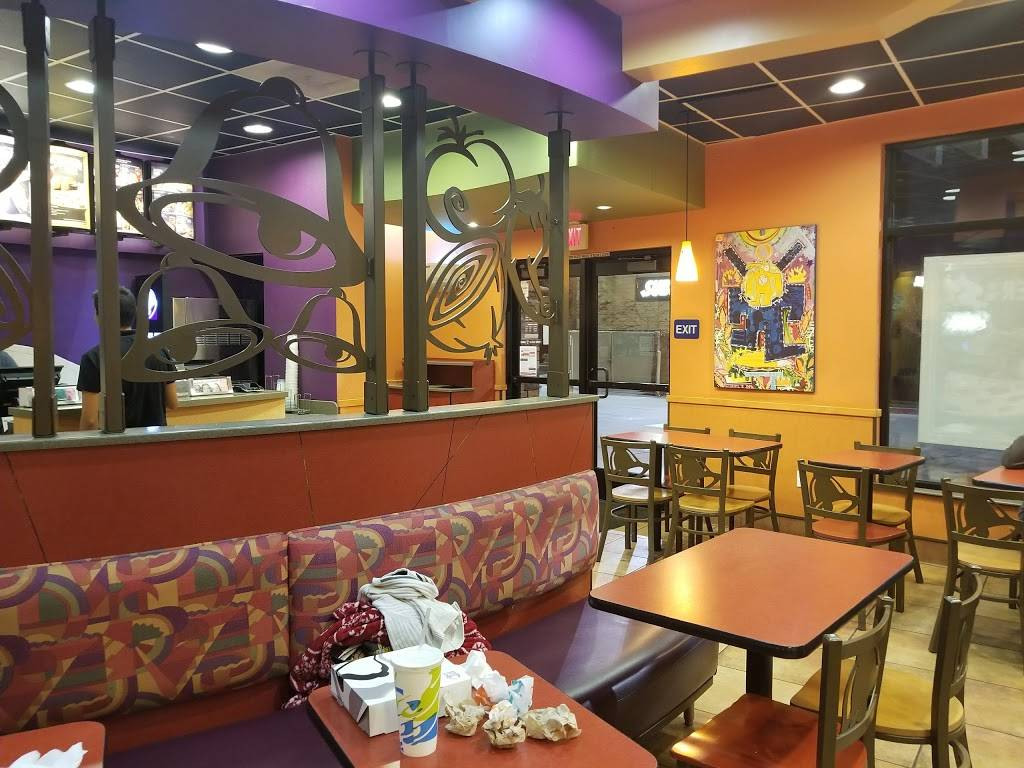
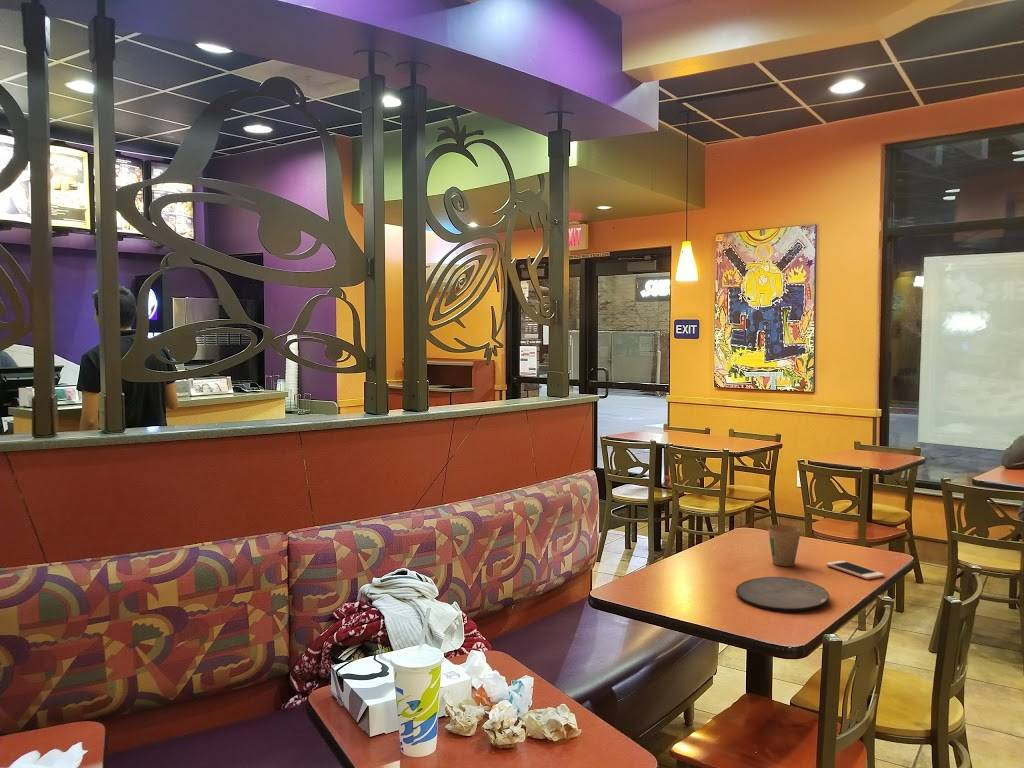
+ plate (781, 592)
+ cell phone (854, 569)
+ paper cup (783, 546)
